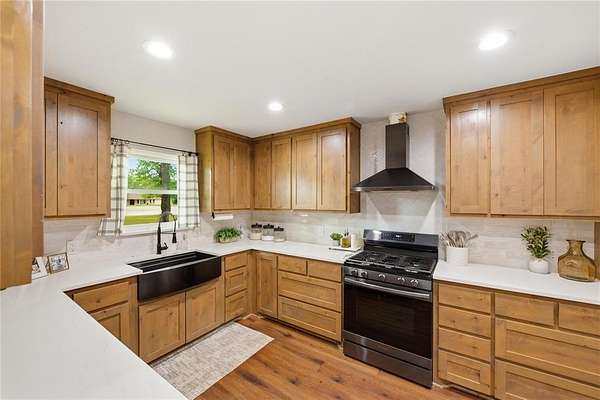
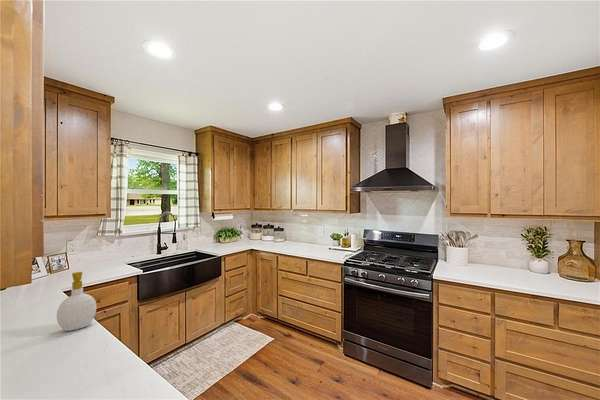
+ soap bottle (77, 300)
